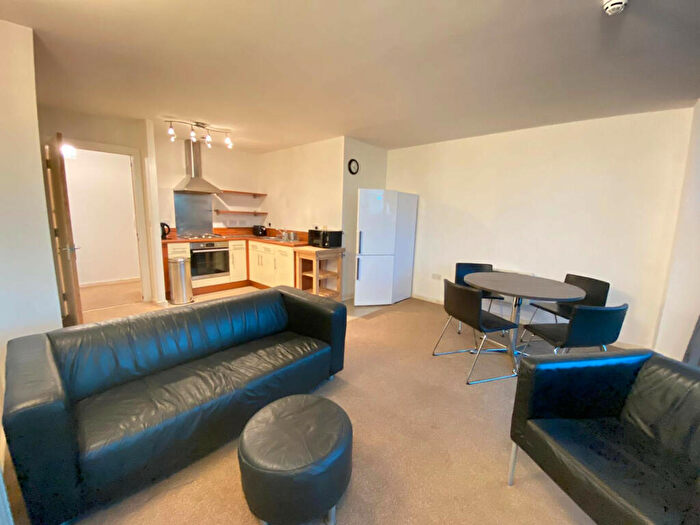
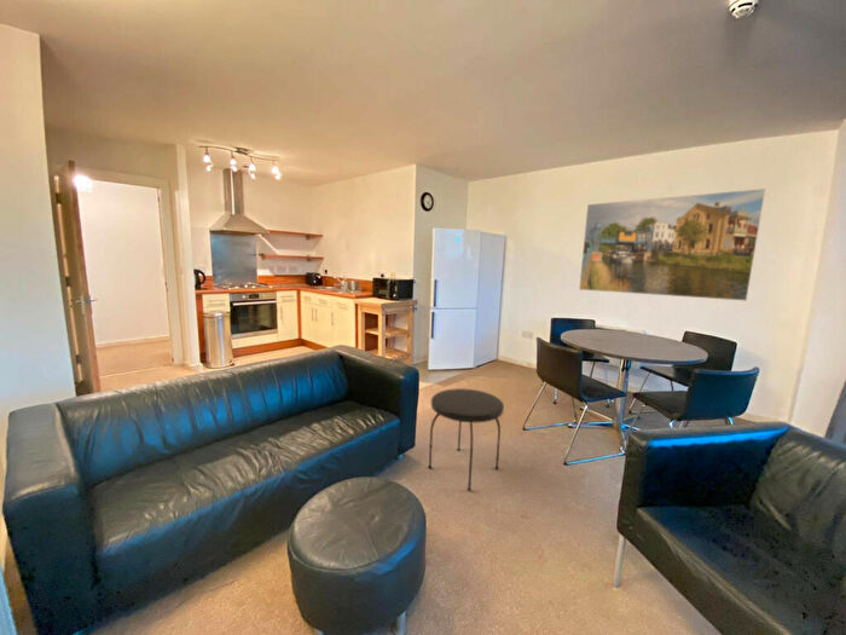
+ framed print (657, 247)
+ side table (459, 434)
